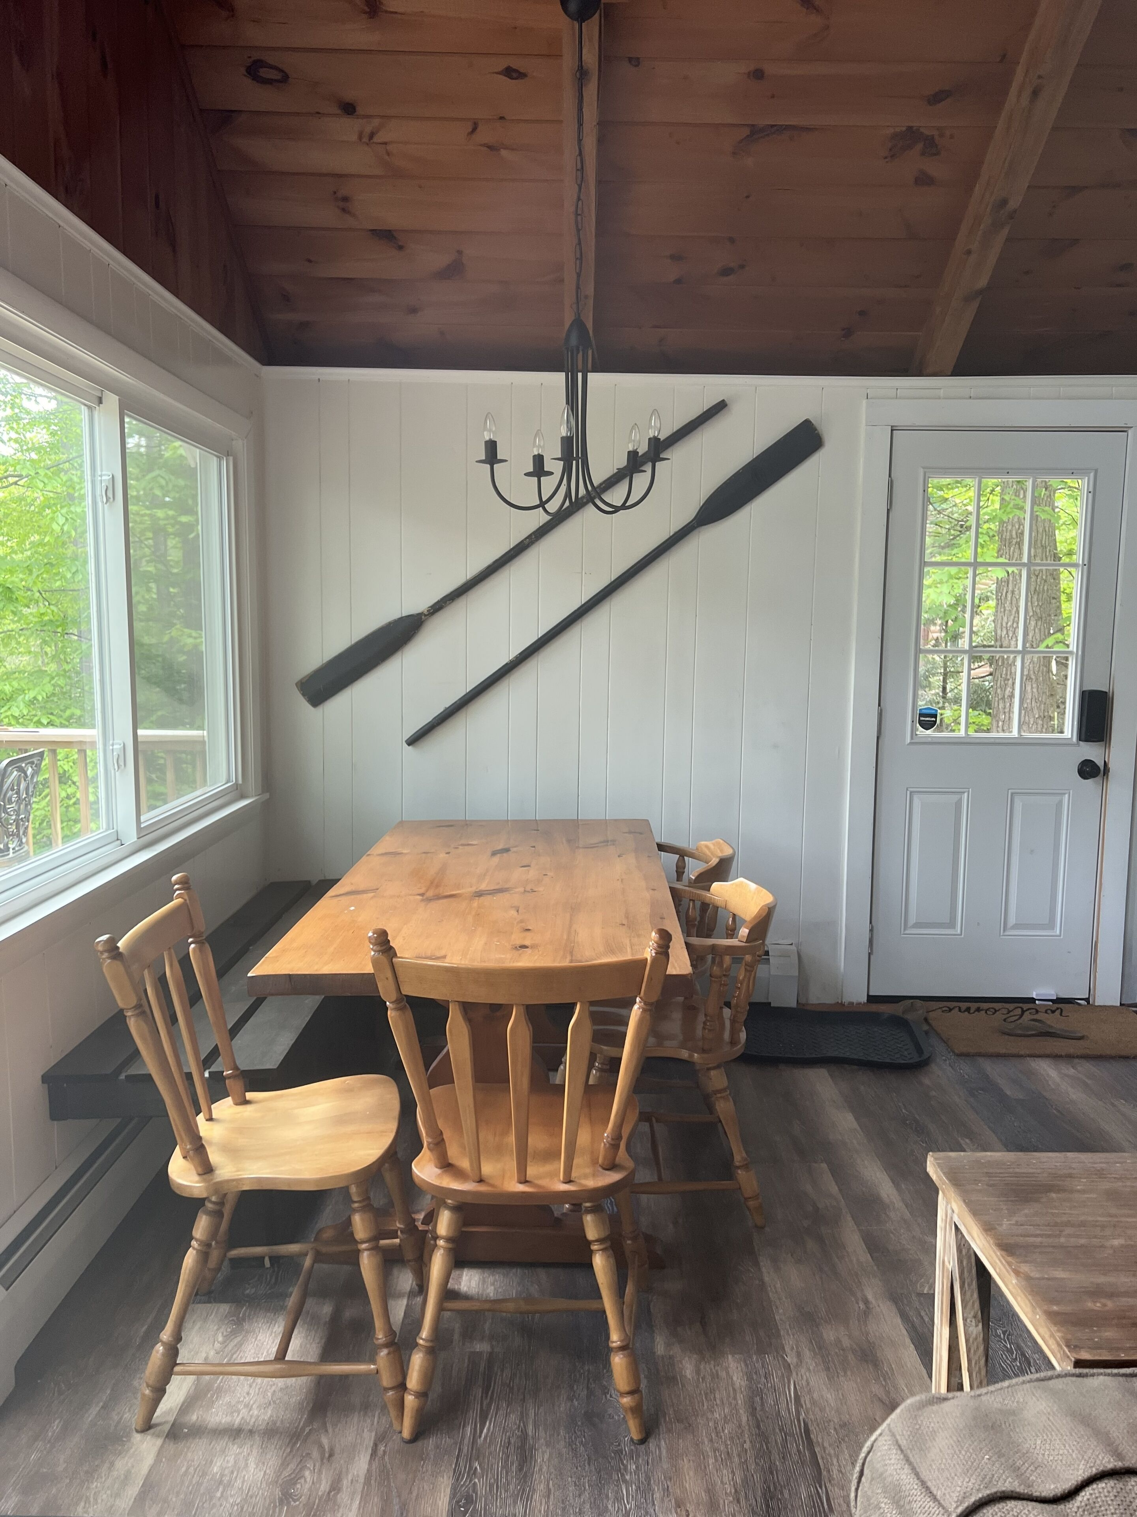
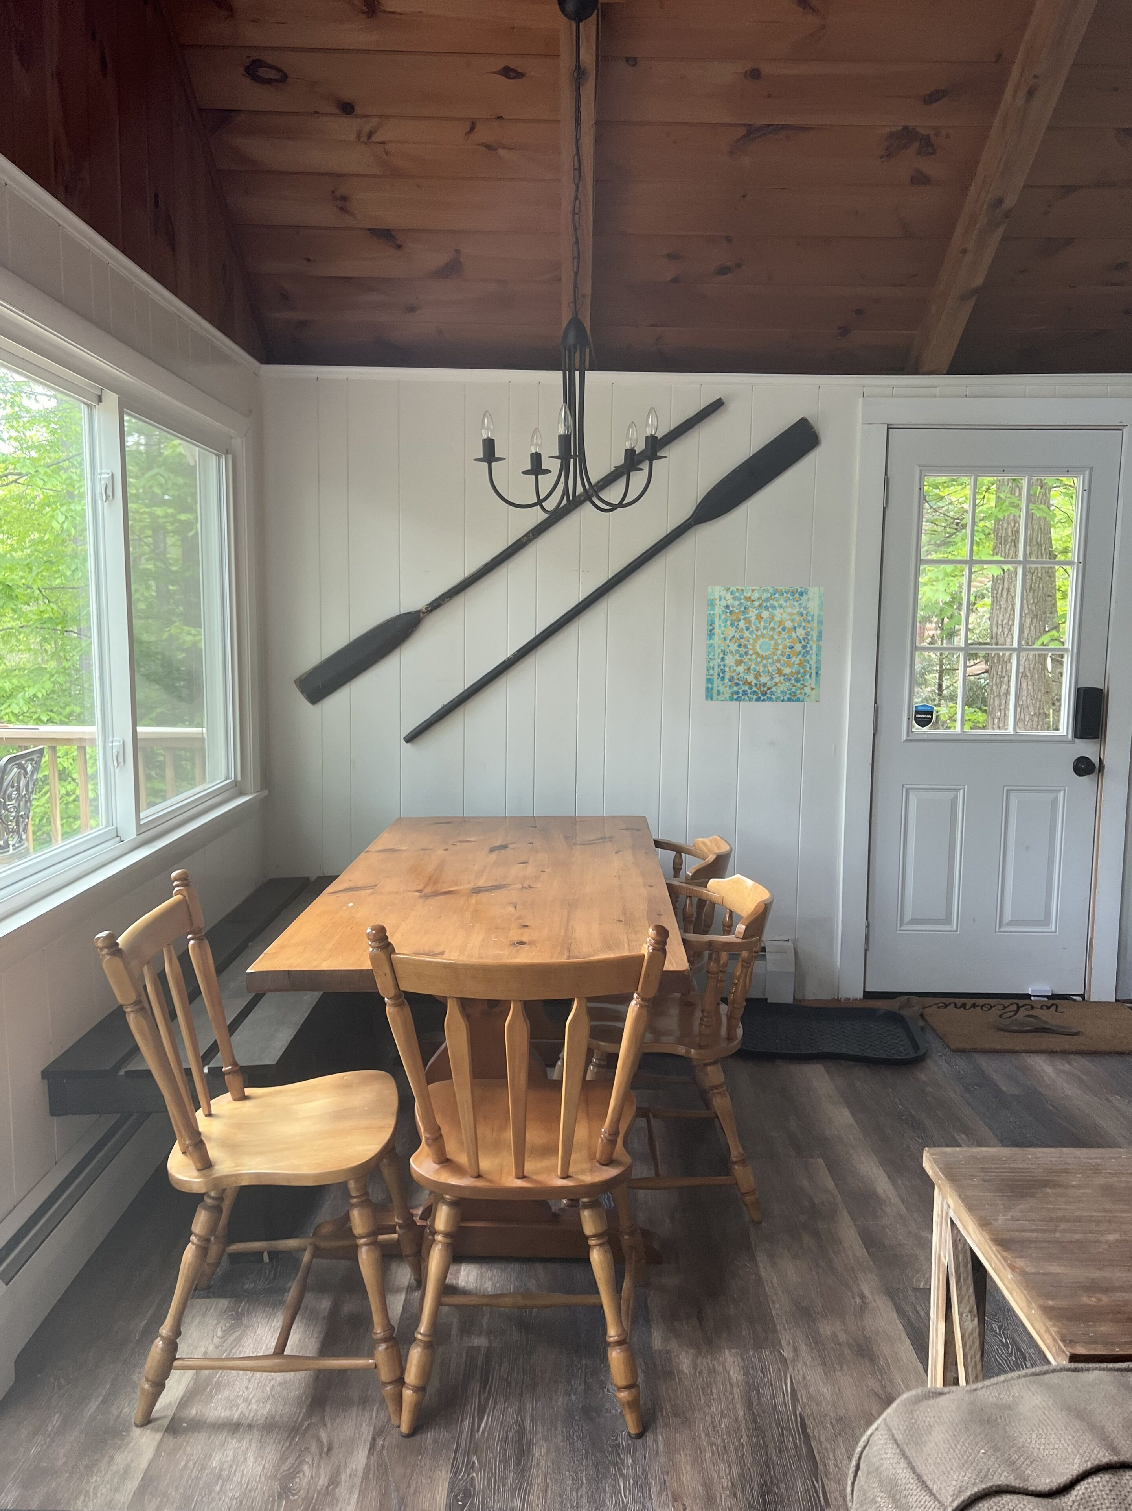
+ wall art (763, 645)
